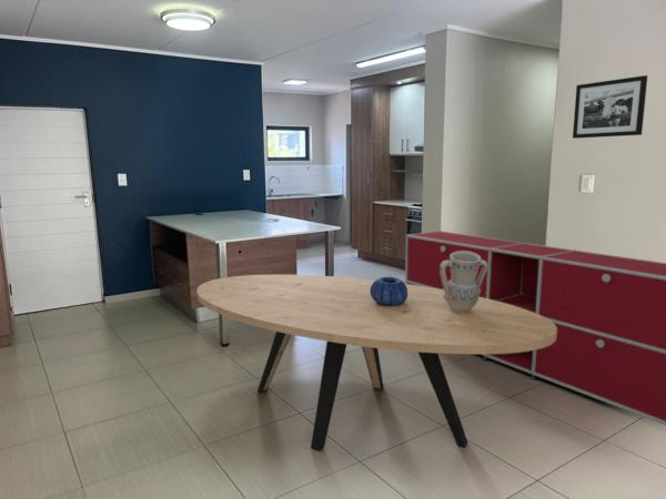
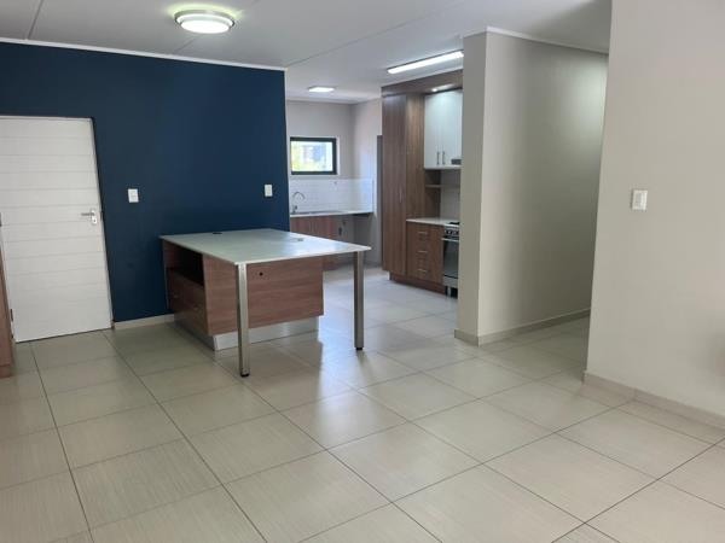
- storage cabinet (527, 306)
- decorative bowl (389, 291)
- picture frame (607, 109)
- vase (462, 282)
- dining table (343, 358)
